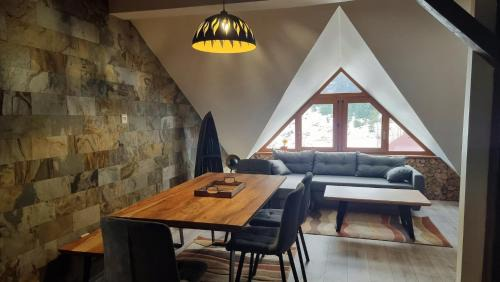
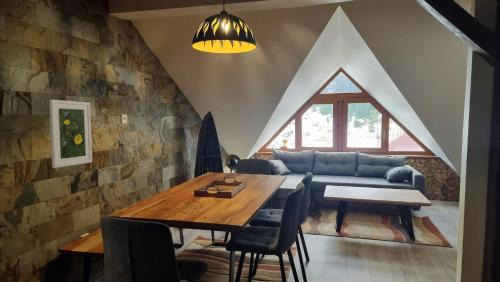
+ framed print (72, 133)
